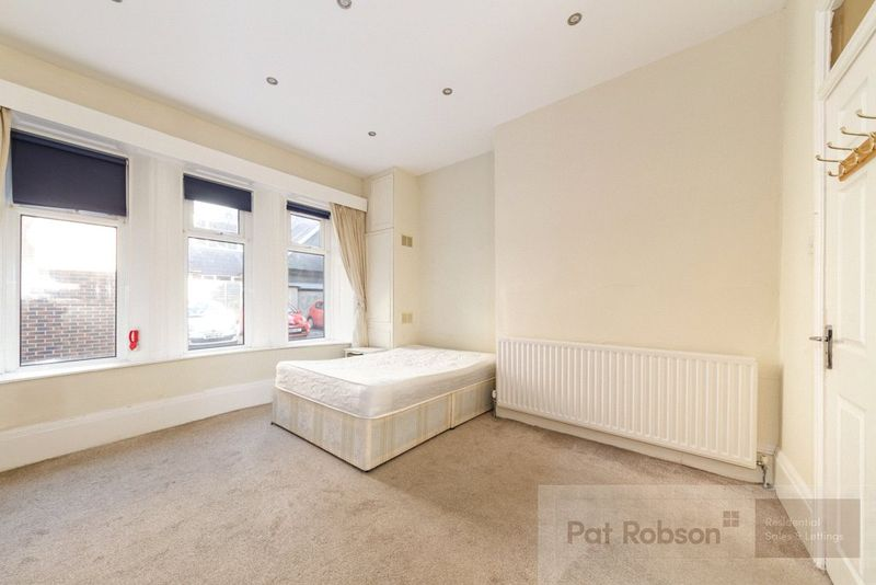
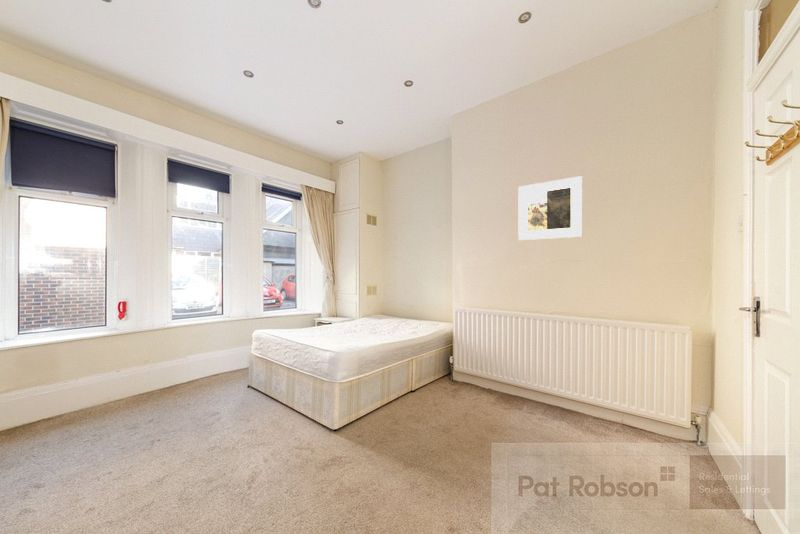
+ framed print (548, 210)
